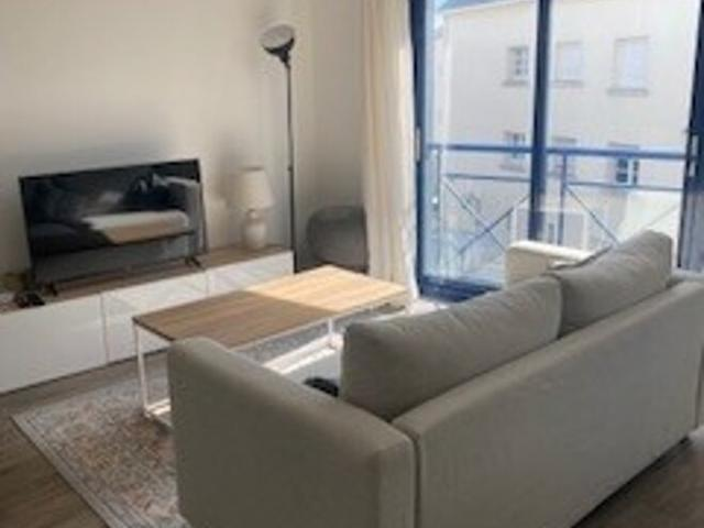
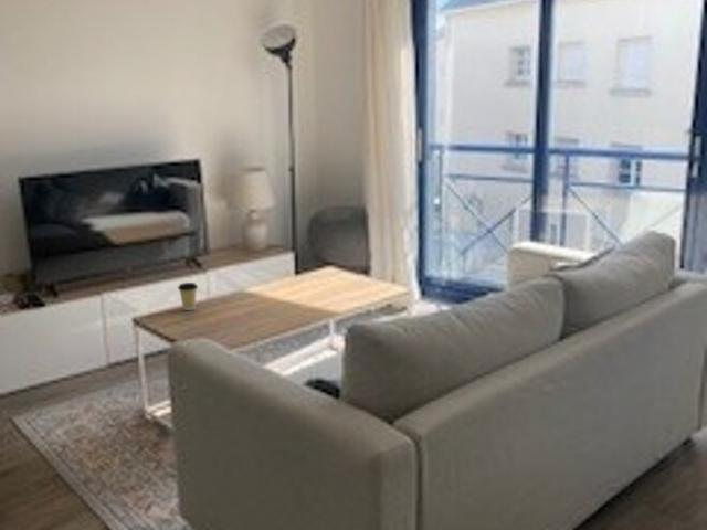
+ coffee cup (188, 296)
